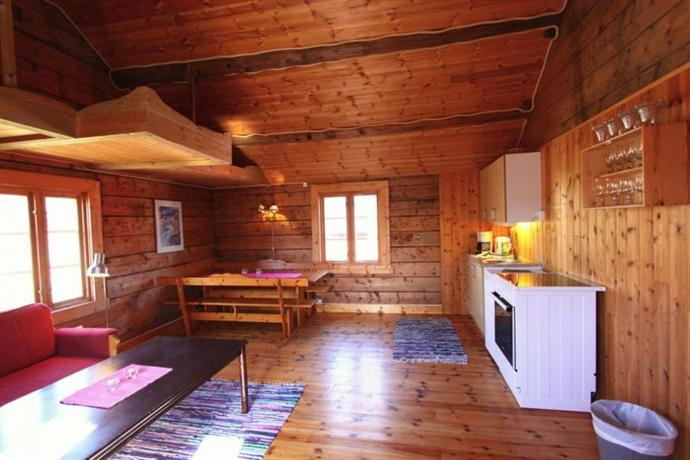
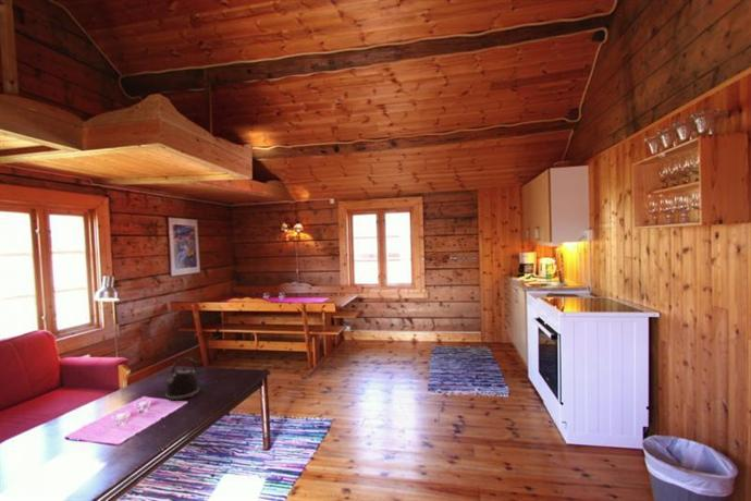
+ kettle (182, 376)
